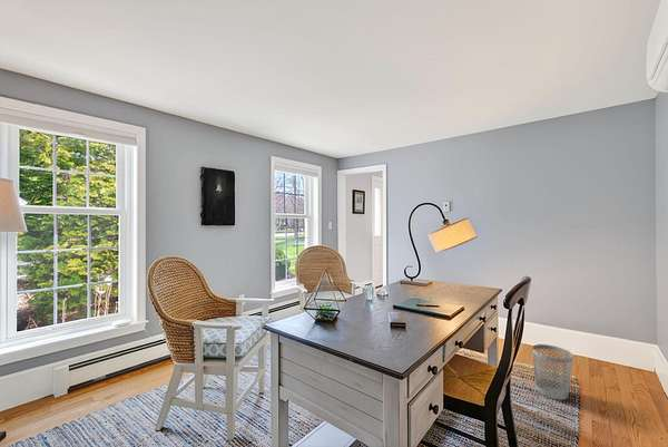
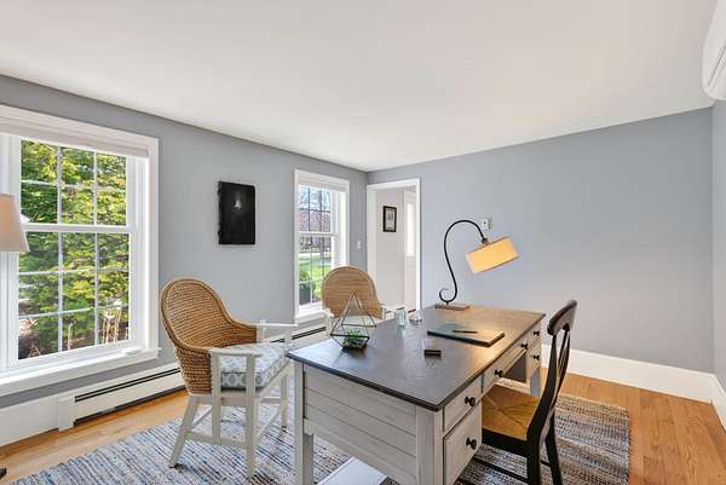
- wastebasket (551, 372)
